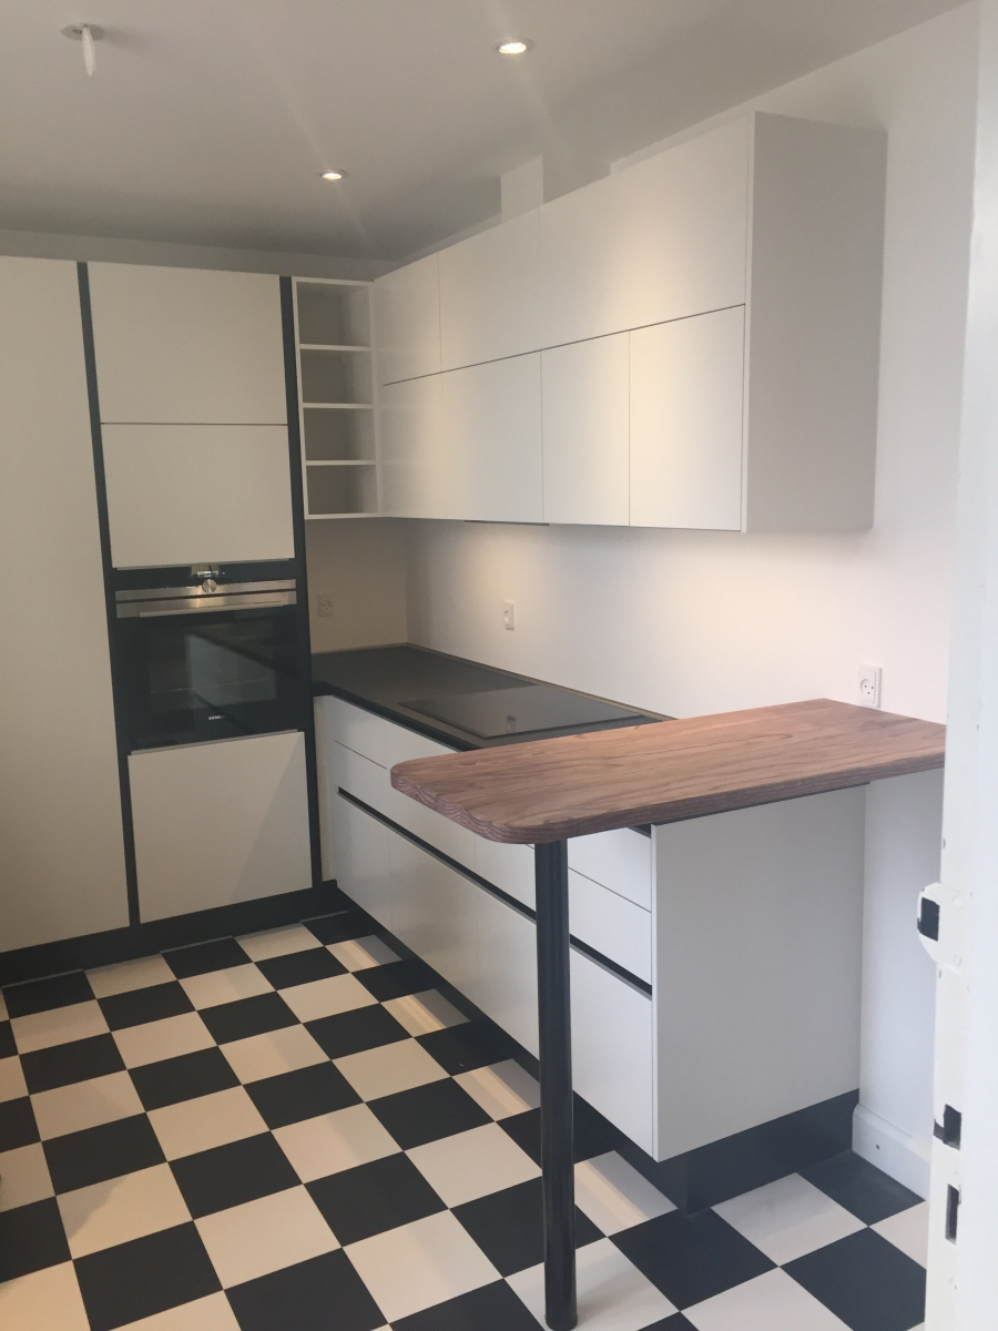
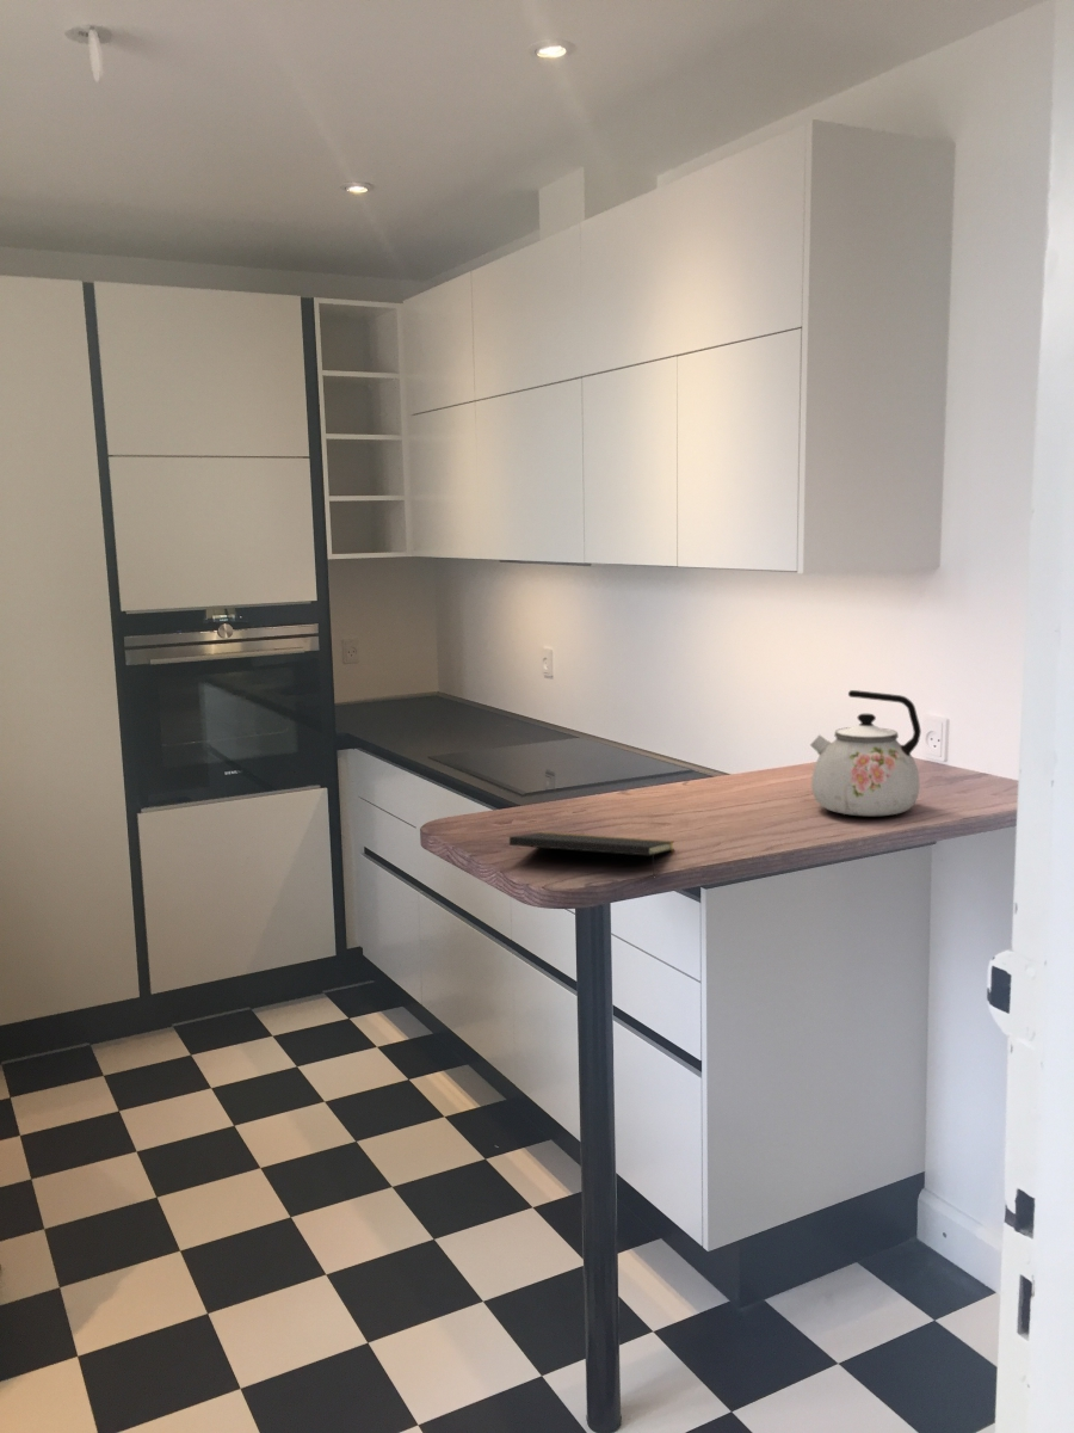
+ notepad (593, 843)
+ kettle (864, 751)
